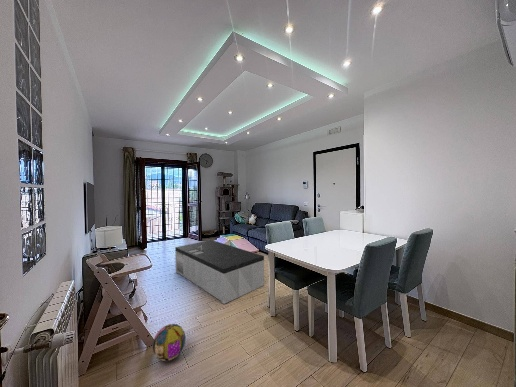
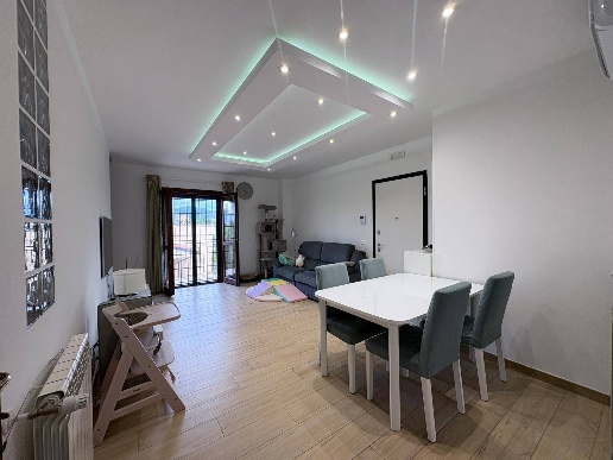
- coffee table (216, 262)
- ball (169, 341)
